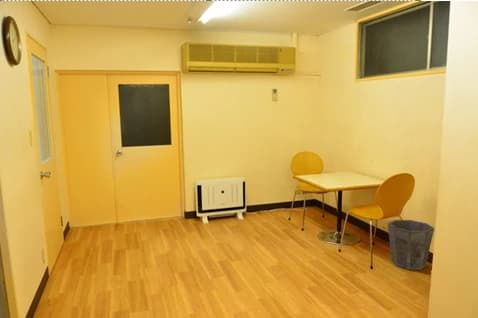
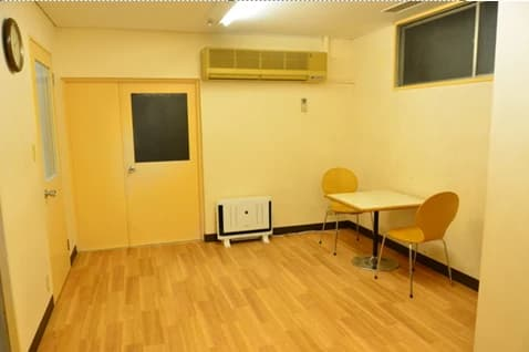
- waste bin (409, 244)
